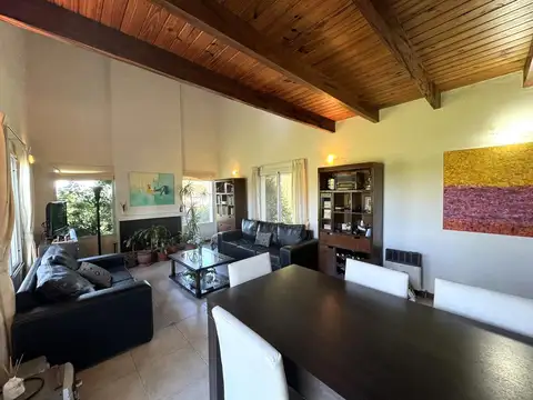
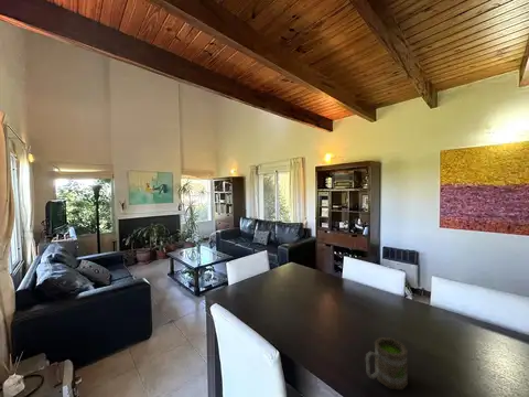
+ mug (385, 363)
